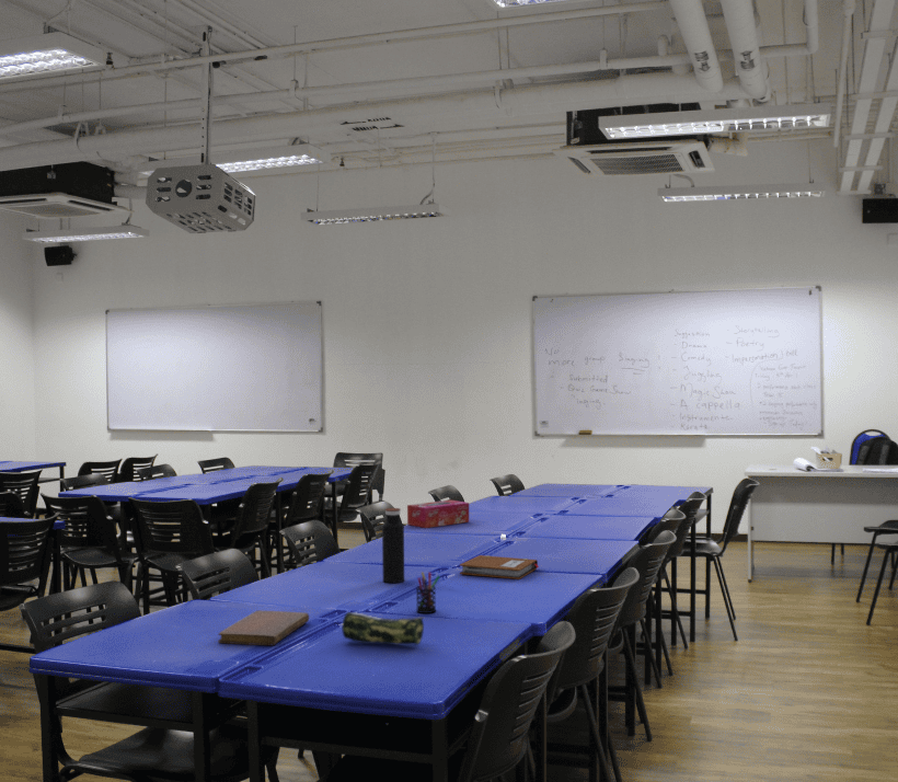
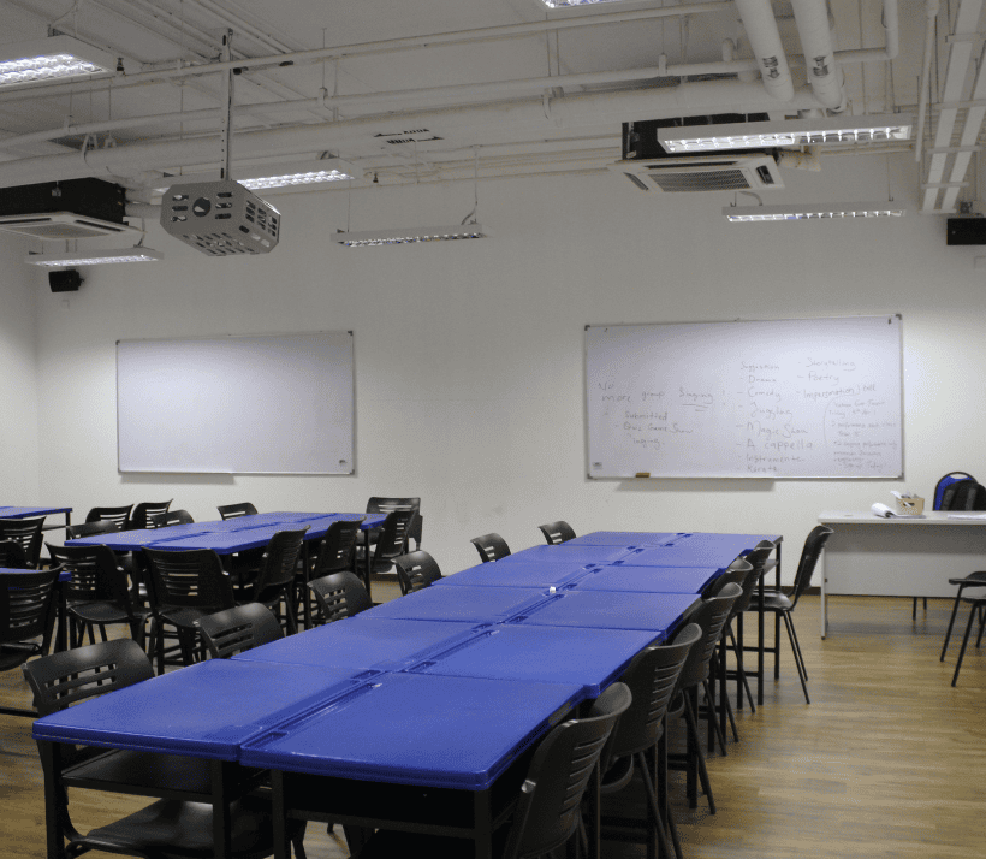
- tissue box (438, 513)
- notebook (500, 566)
- water bottle (393, 544)
- pencil case (384, 629)
- notebook (265, 626)
- pen holder (428, 590)
